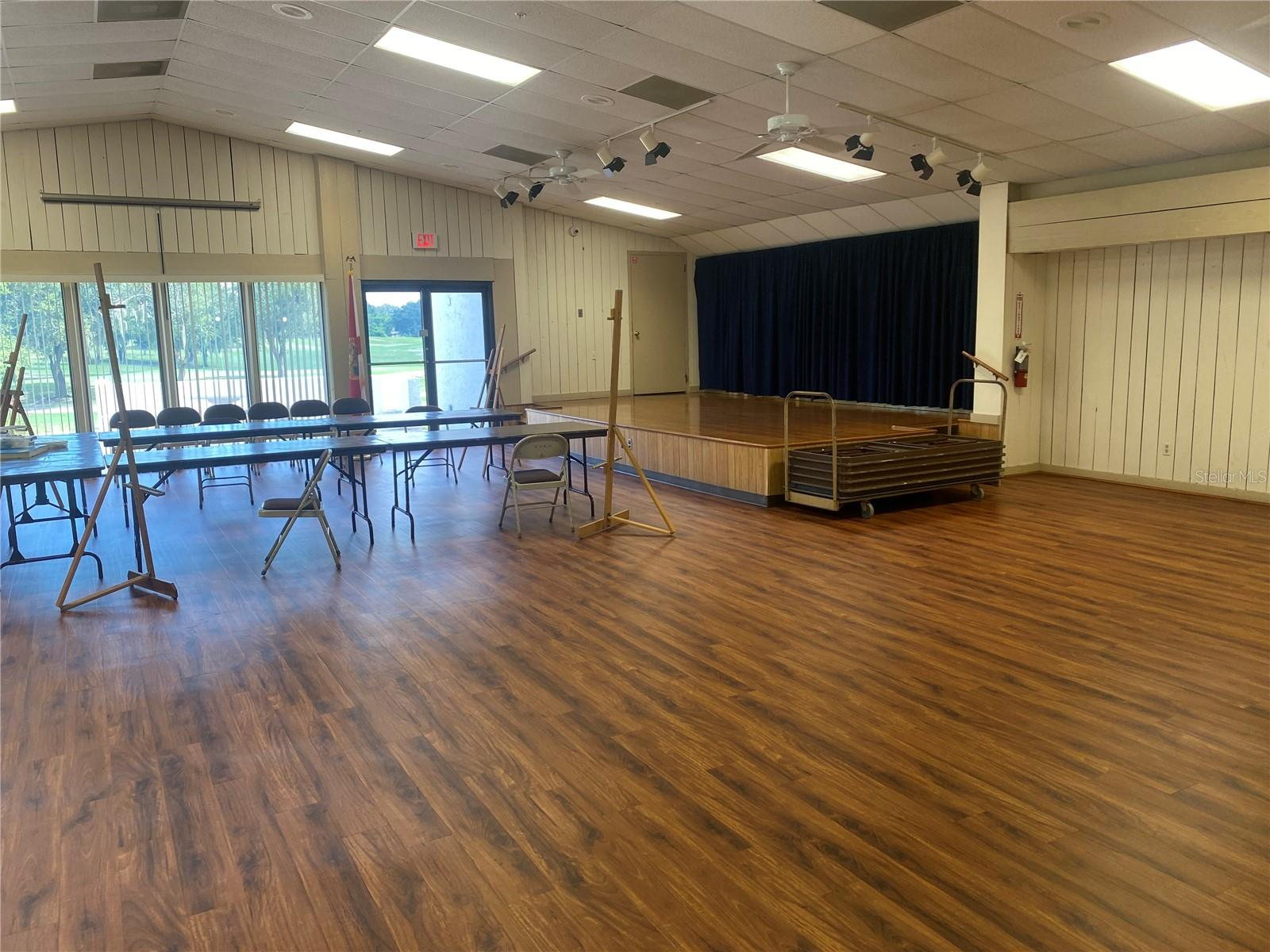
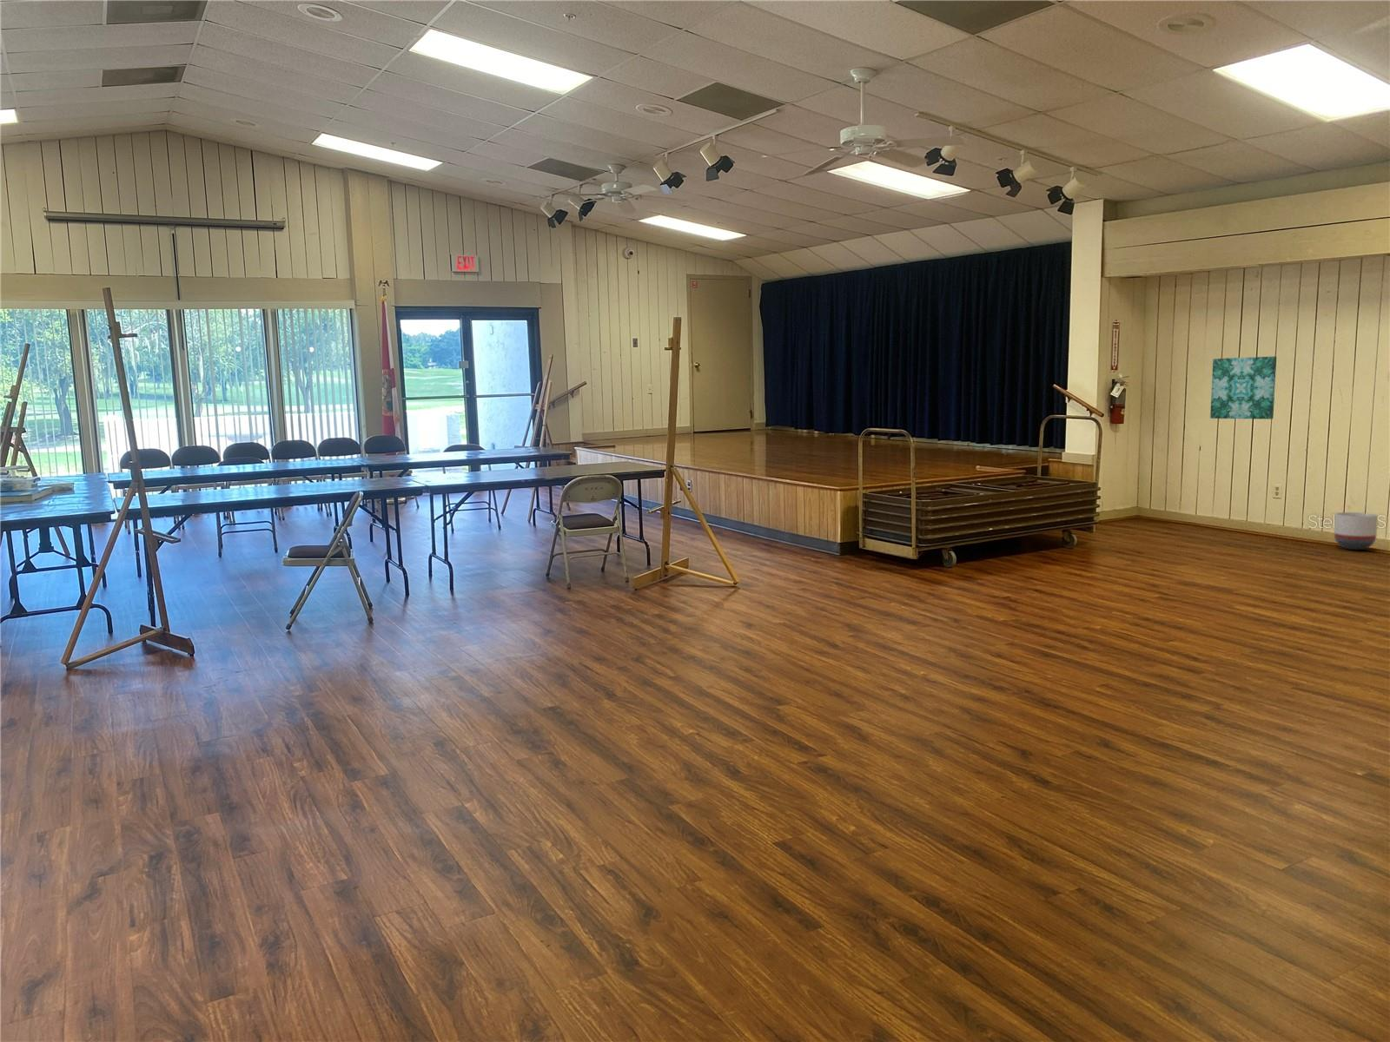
+ wall art (1242, 389)
+ planter (1355, 532)
